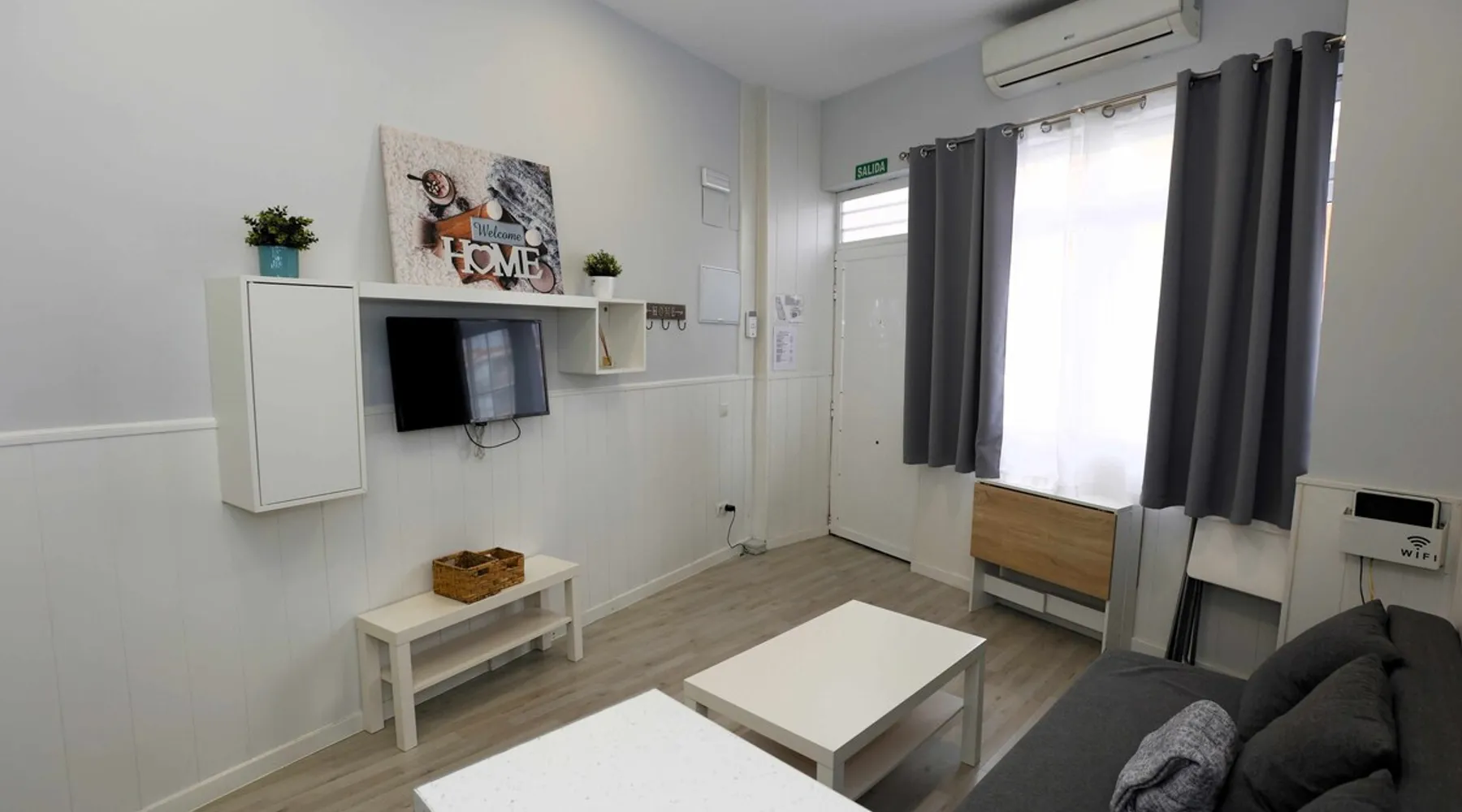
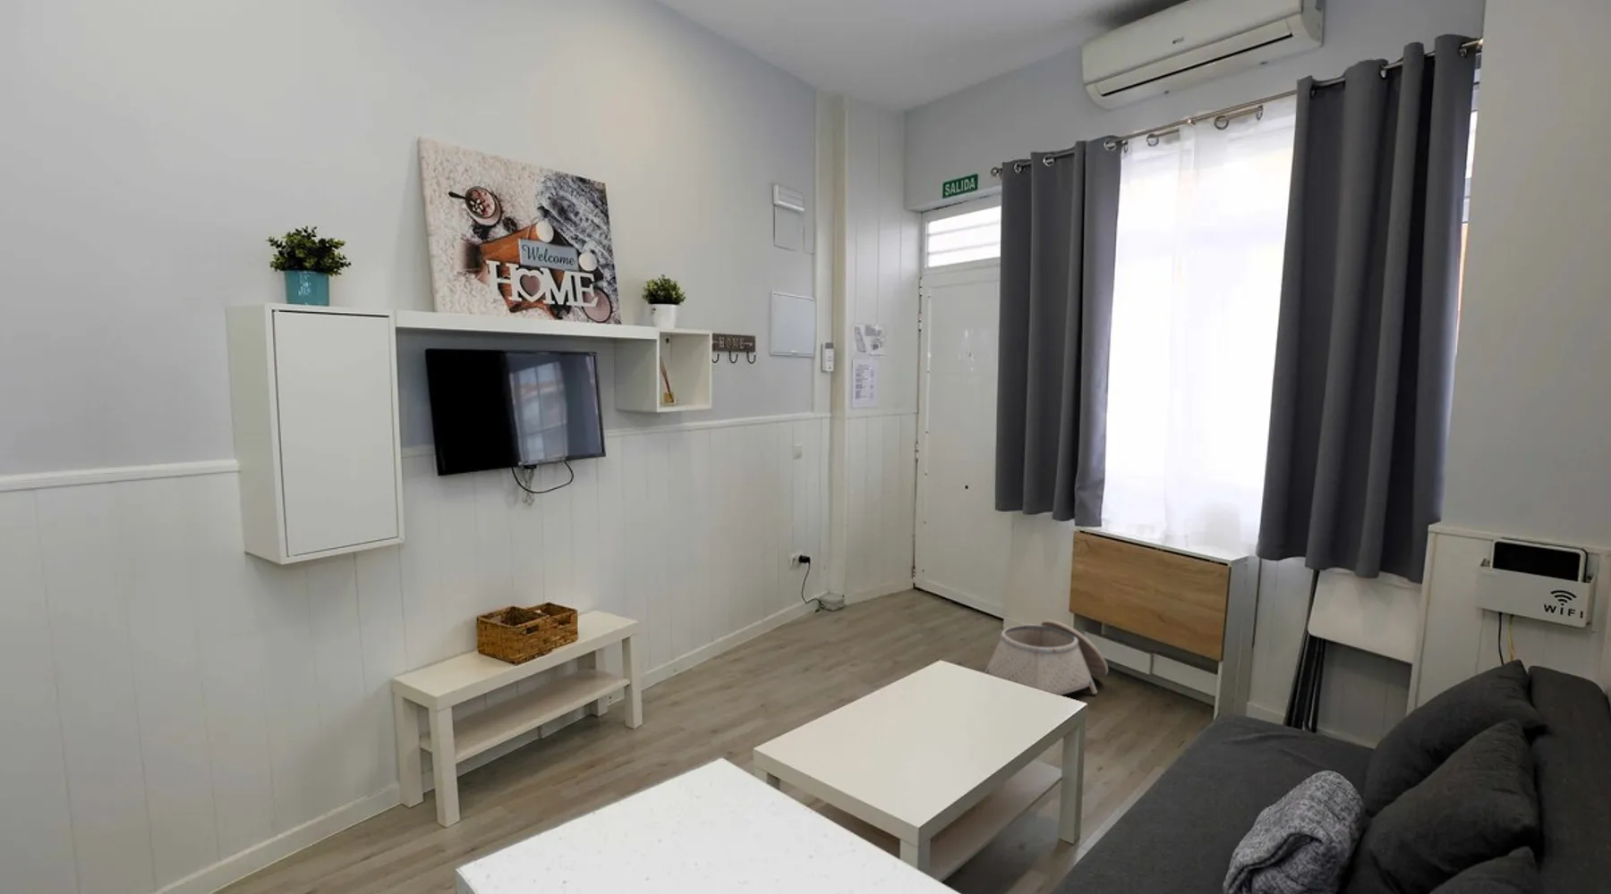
+ basket (1050, 654)
